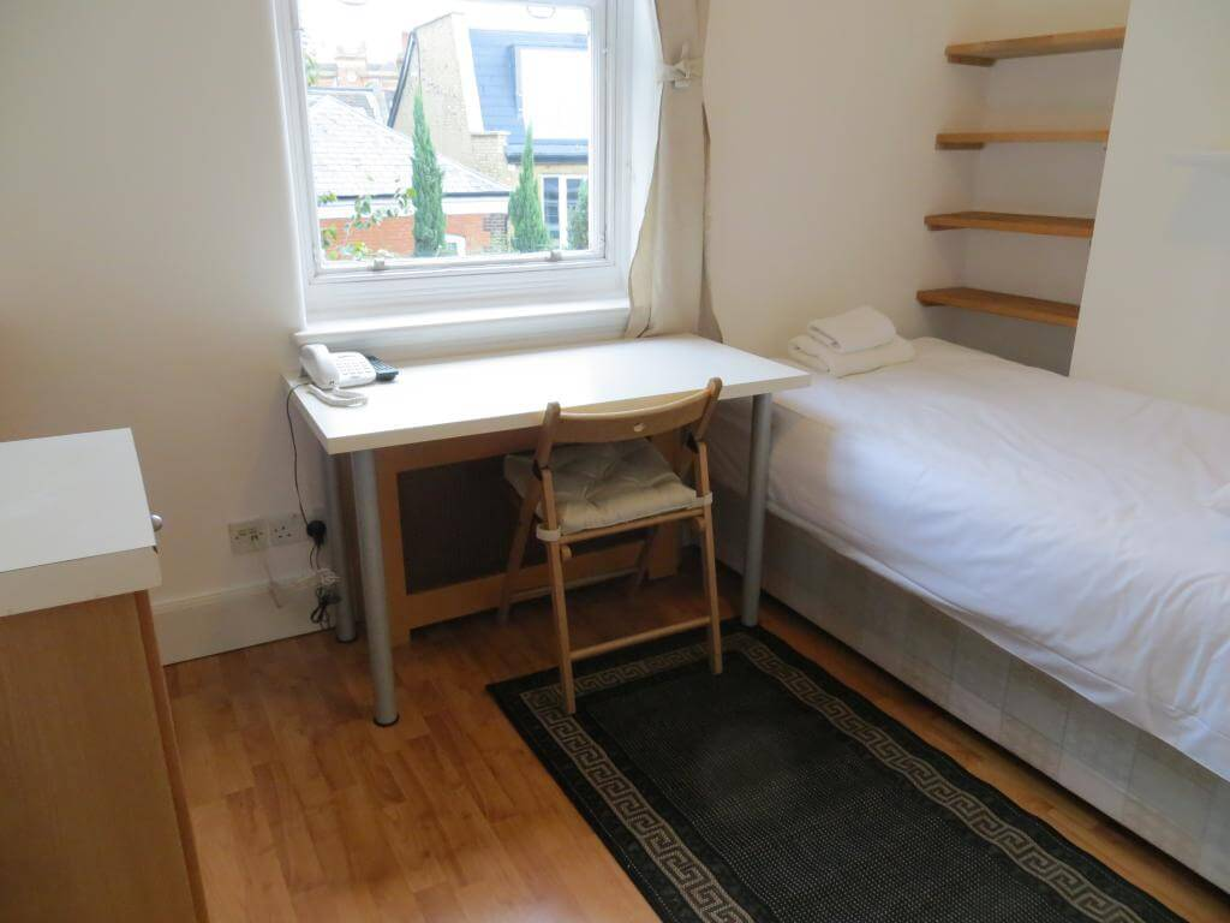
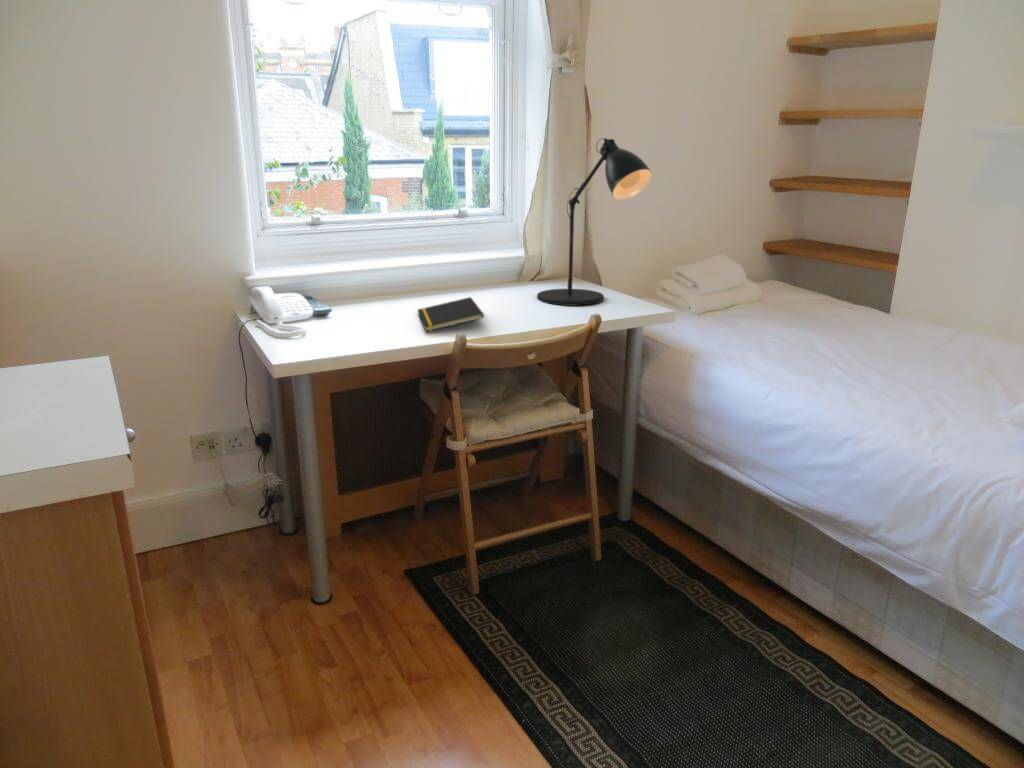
+ notepad (449, 313)
+ desk lamp (573, 223)
